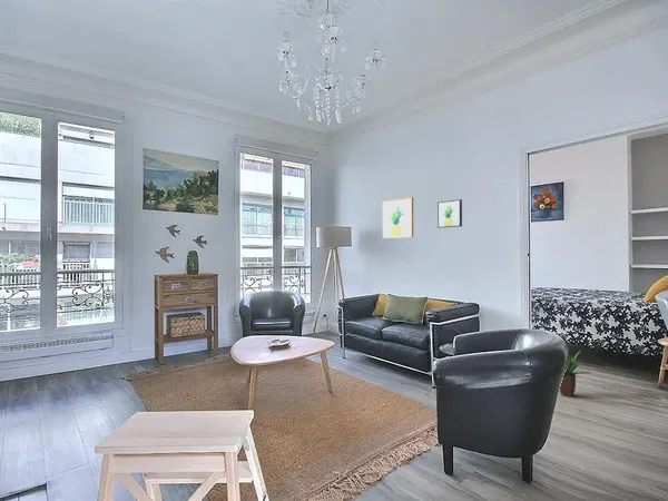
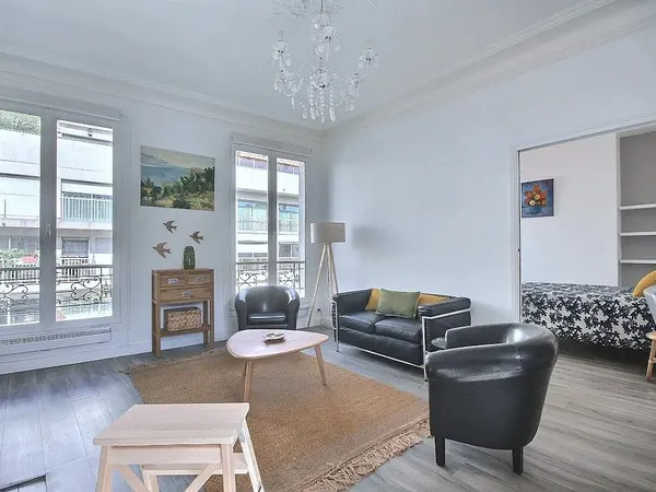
- wall art (396, 218)
- potted plant (570, 372)
- wall art (449, 214)
